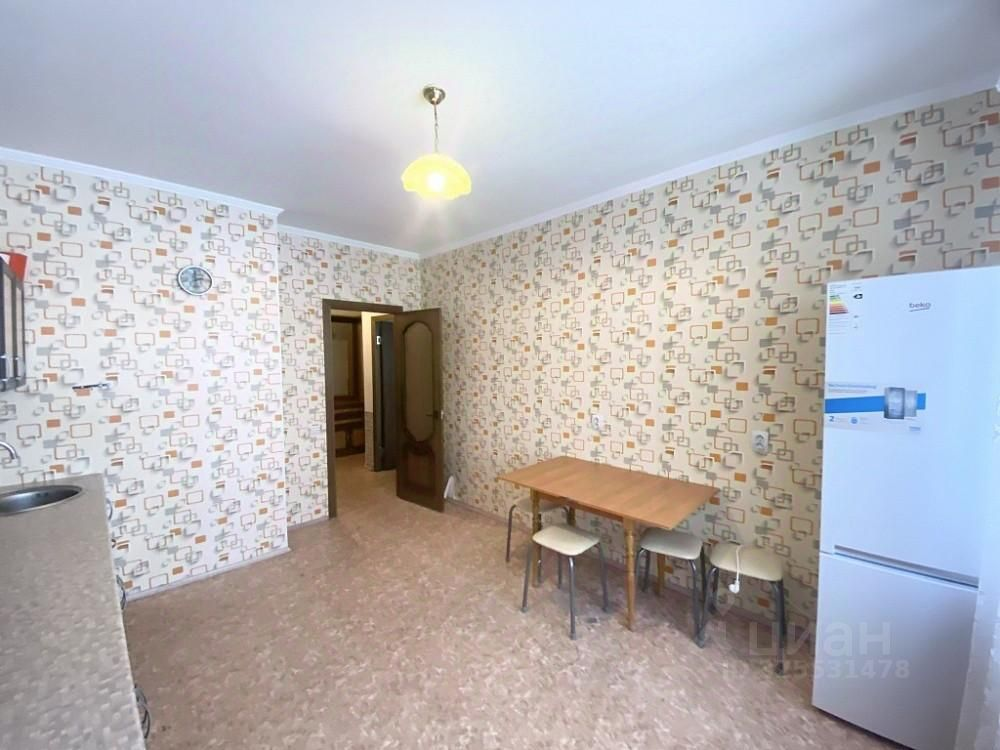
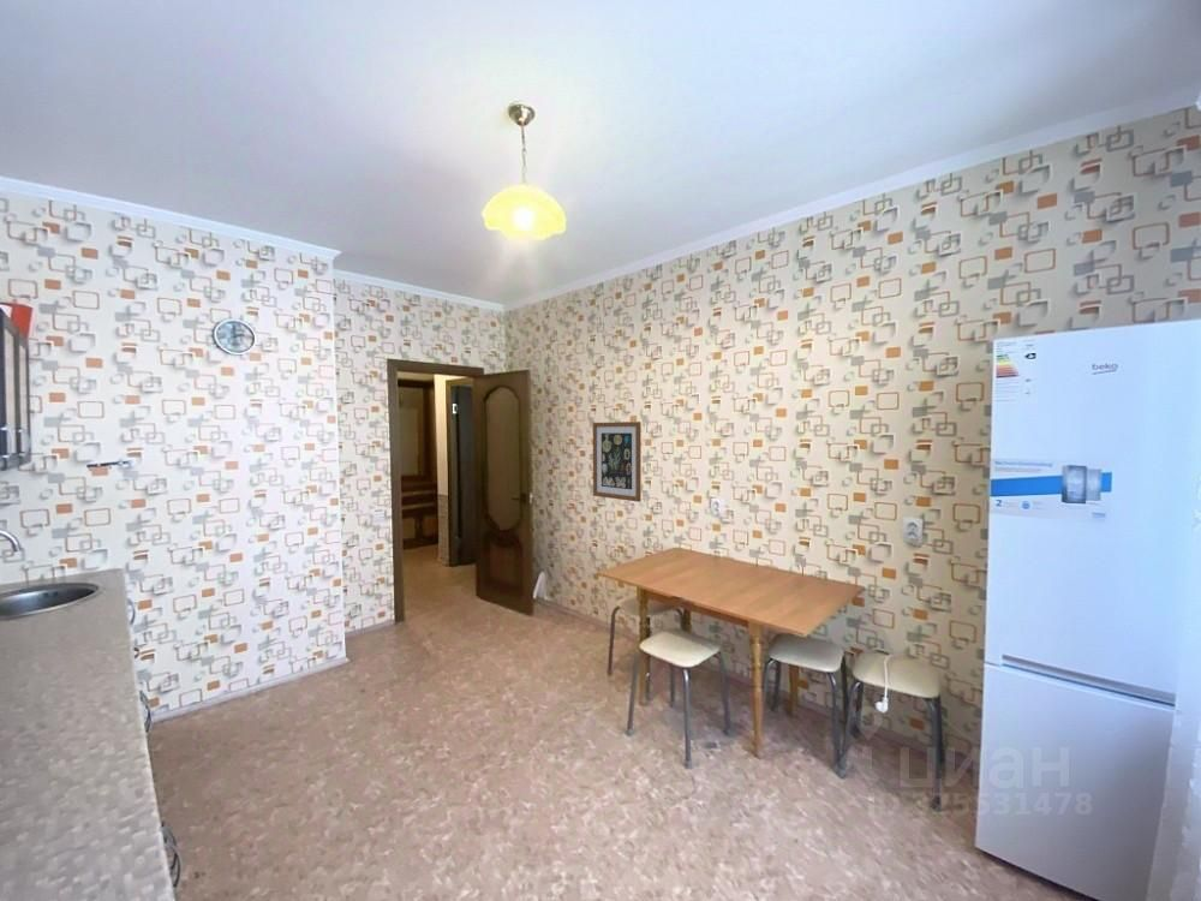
+ wall art (615, 460)
